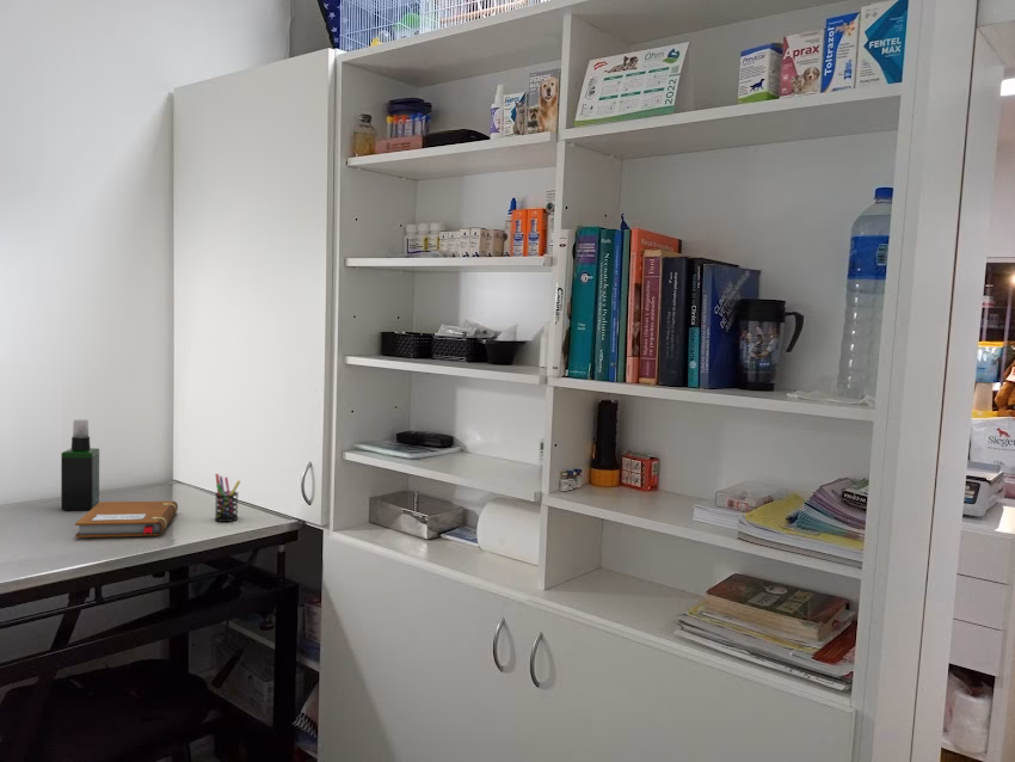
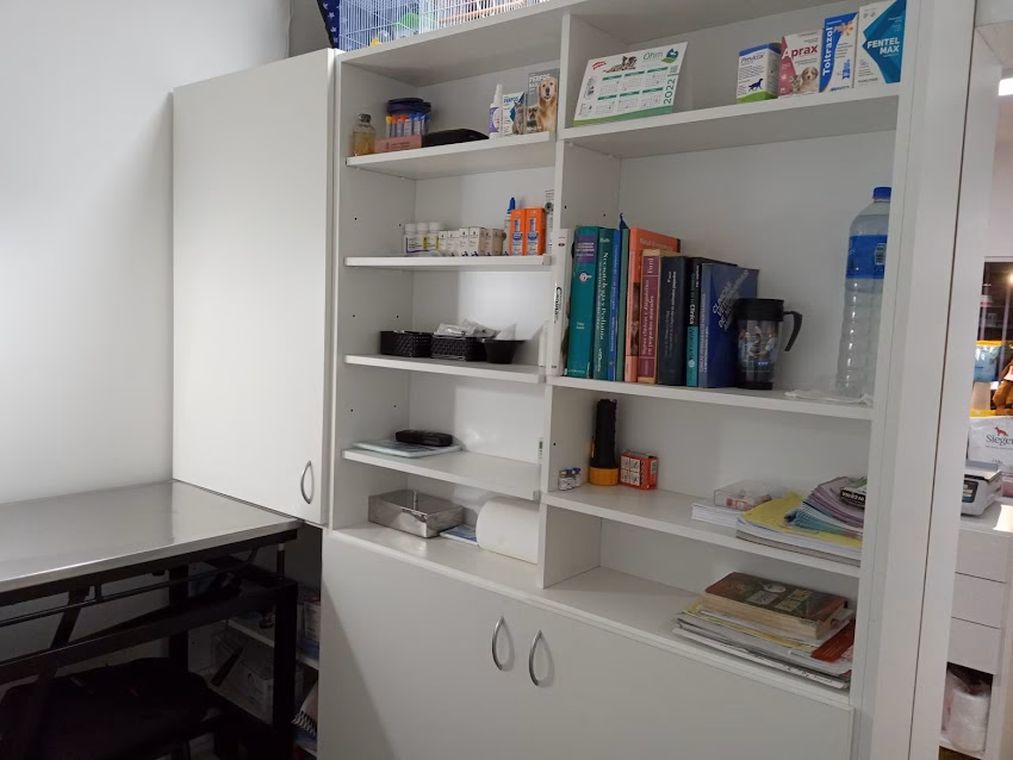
- pen holder (223, 497)
- notebook (129, 518)
- spray bottle (80, 463)
